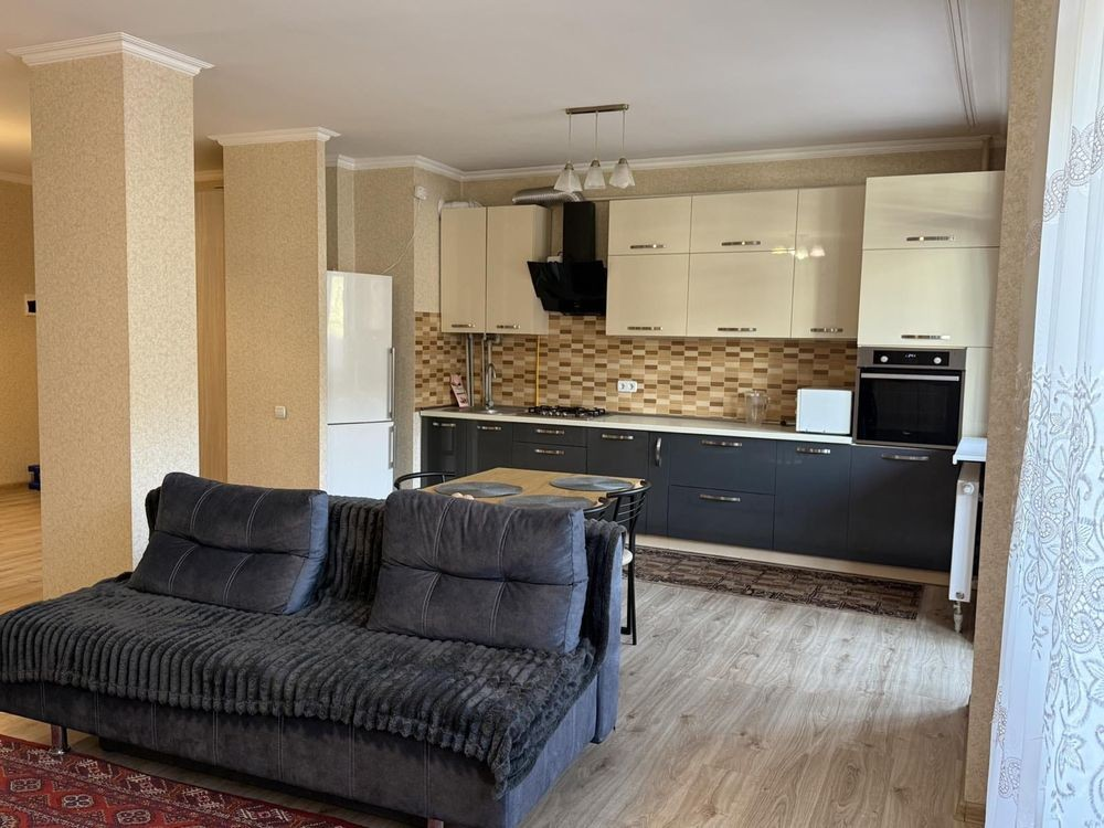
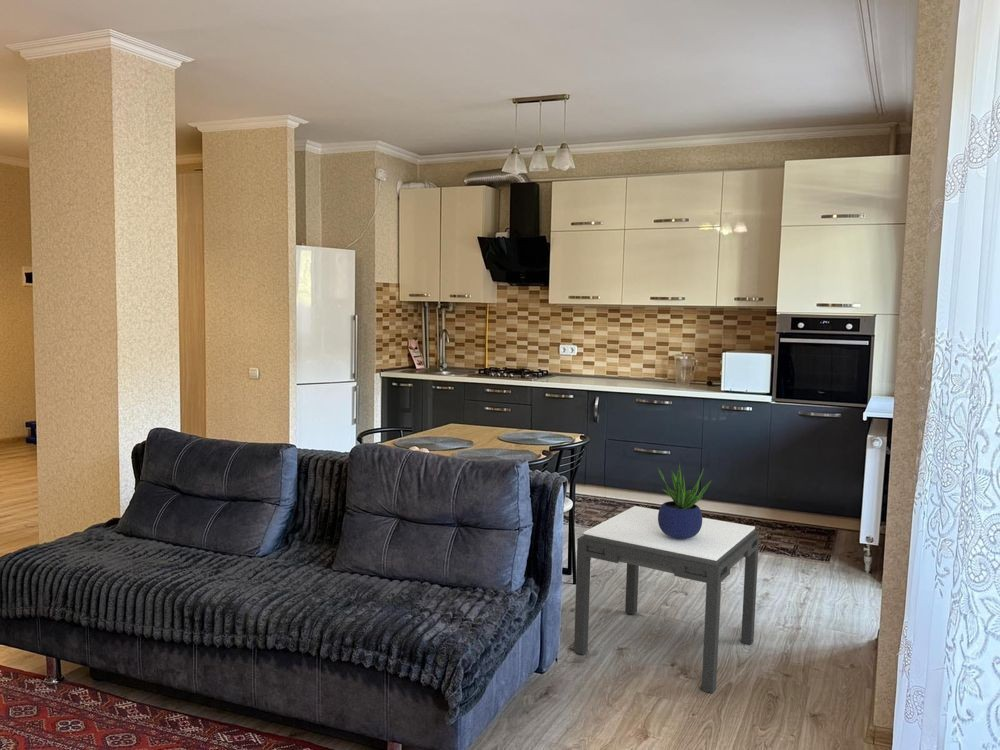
+ potted plant (685, 501)
+ side table (674, 575)
